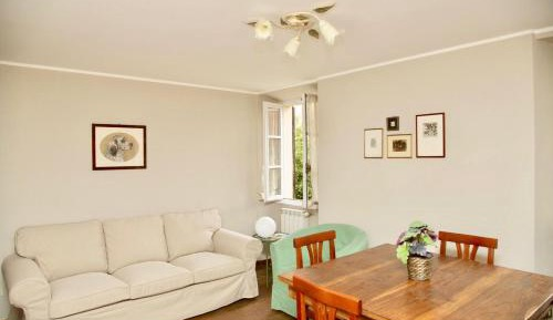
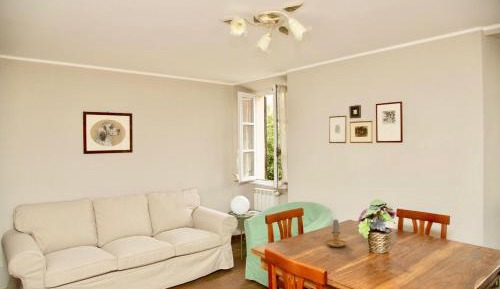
+ candle (333, 231)
